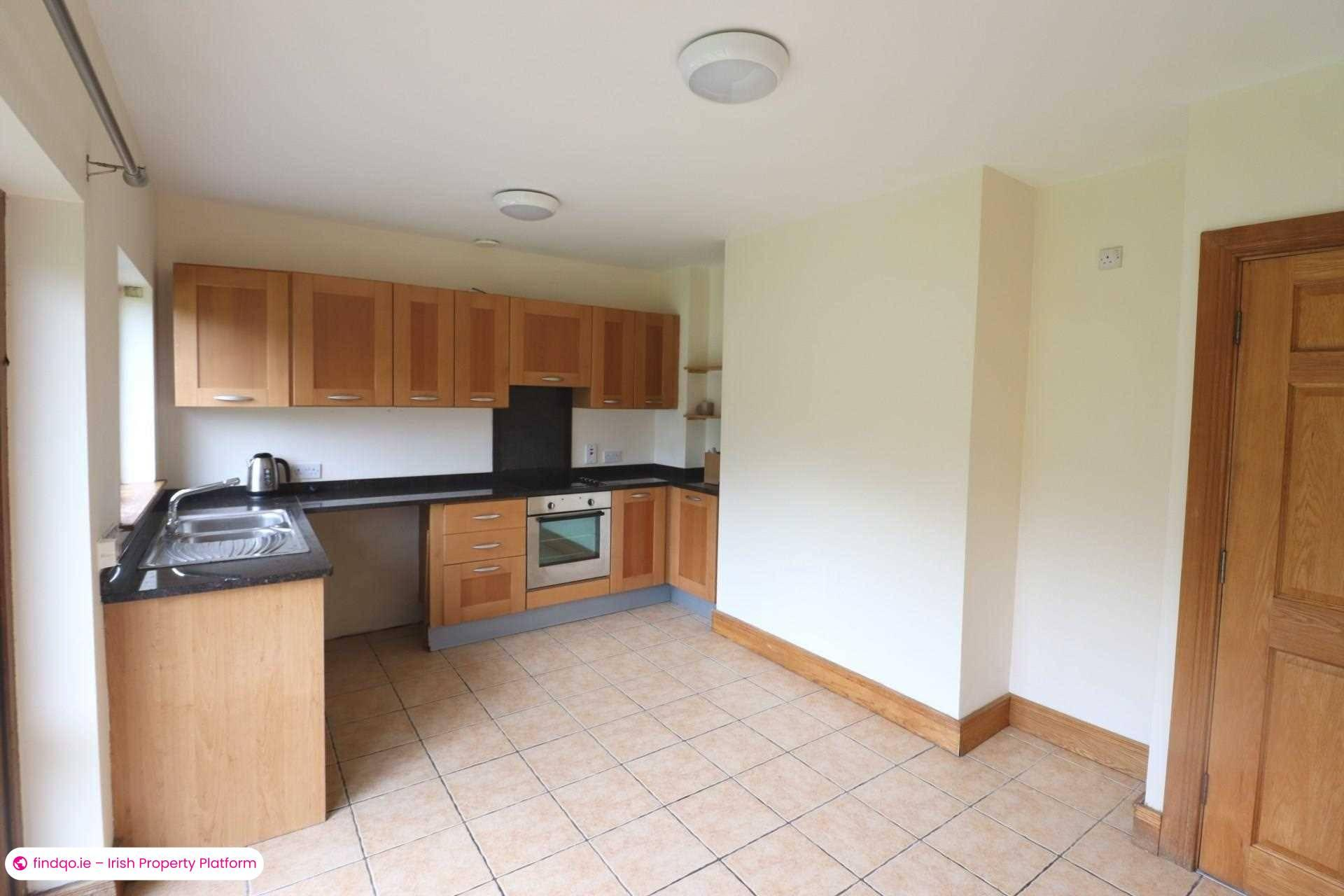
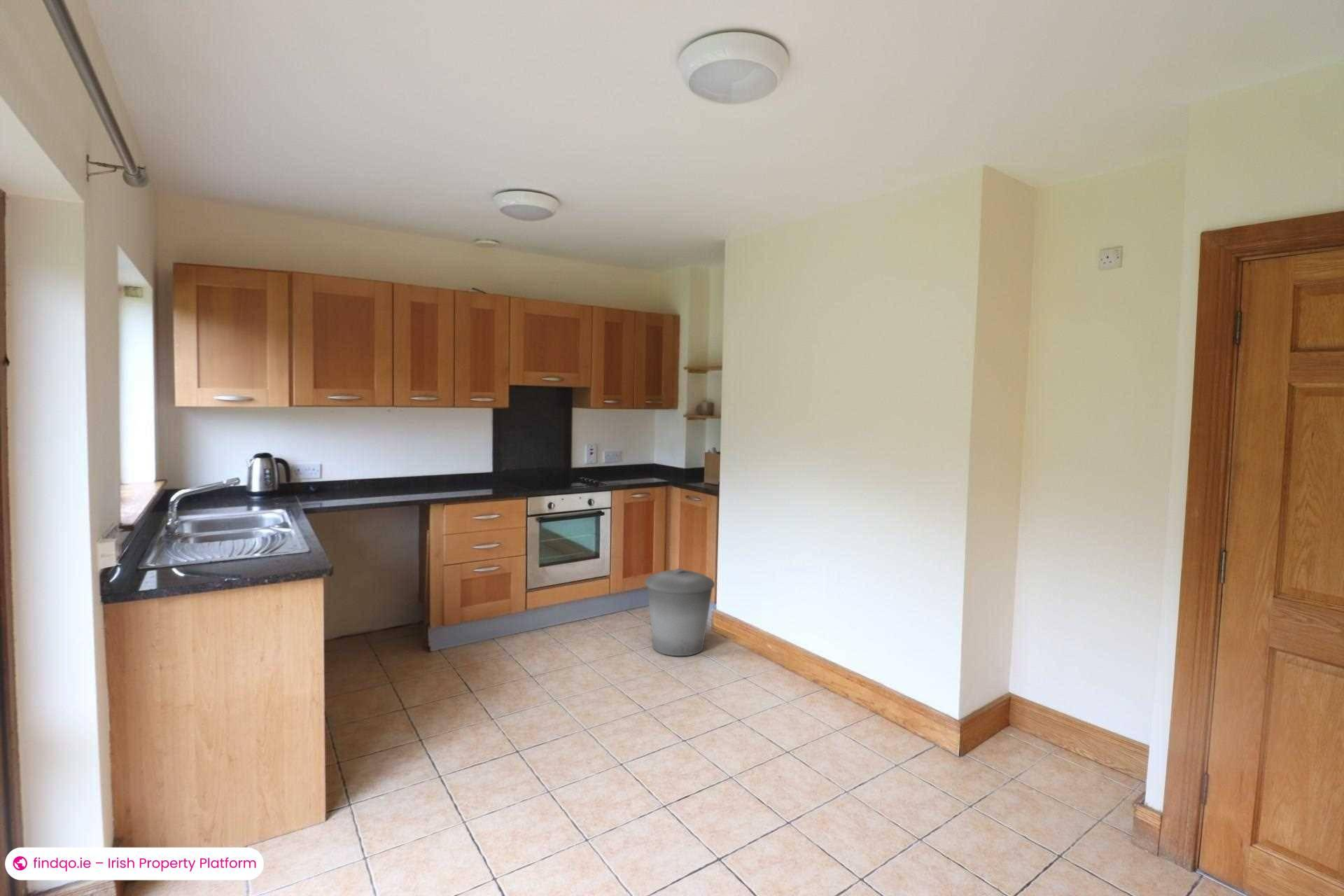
+ trash can (679, 608)
